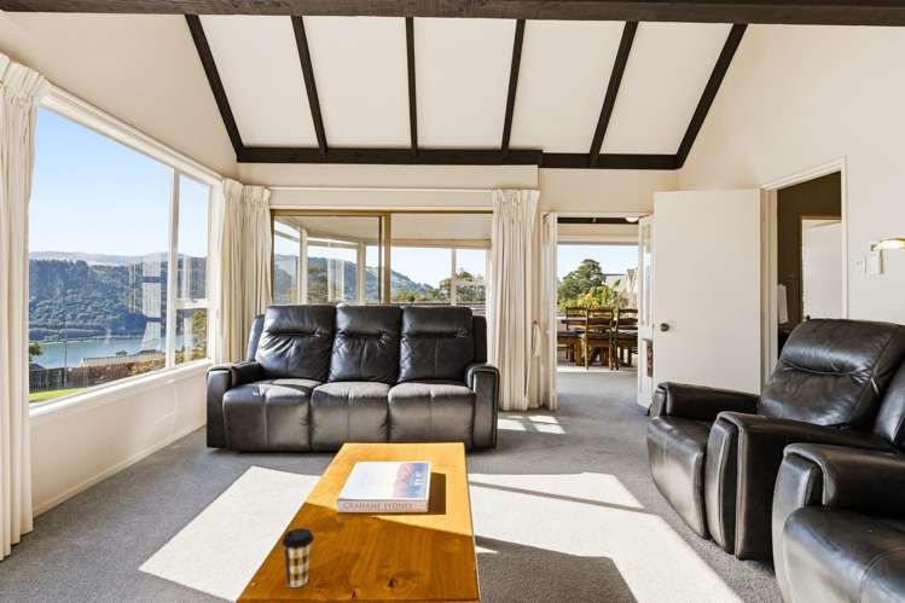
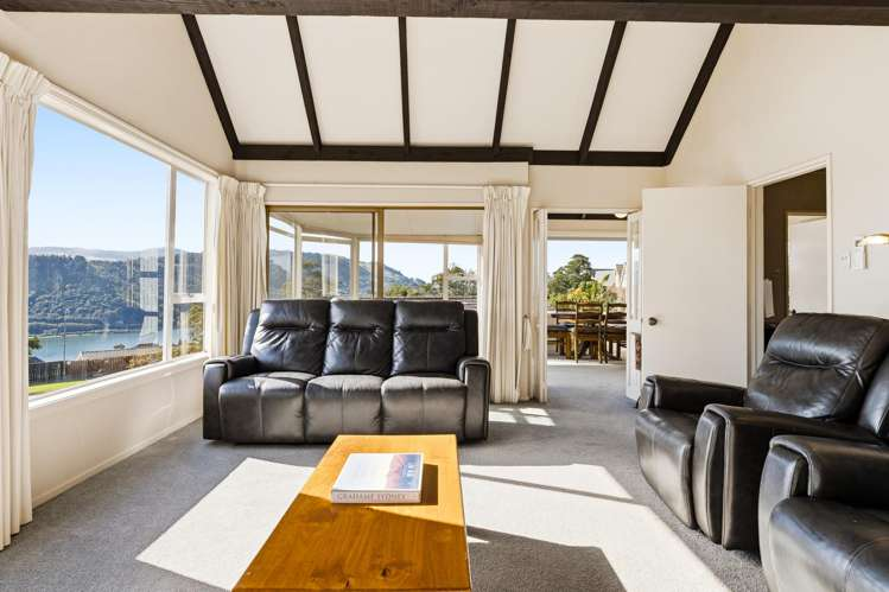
- coffee cup (297, 557)
